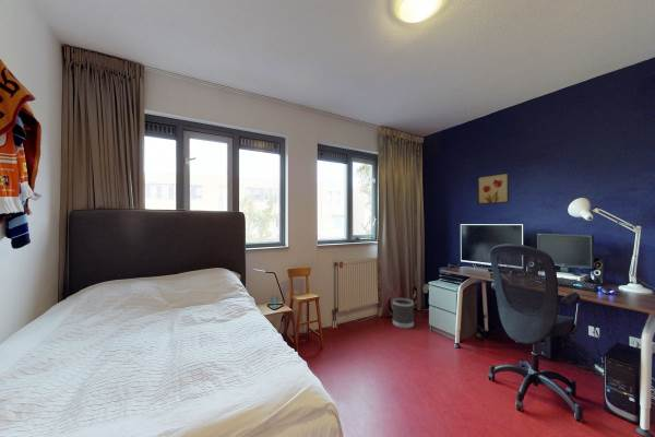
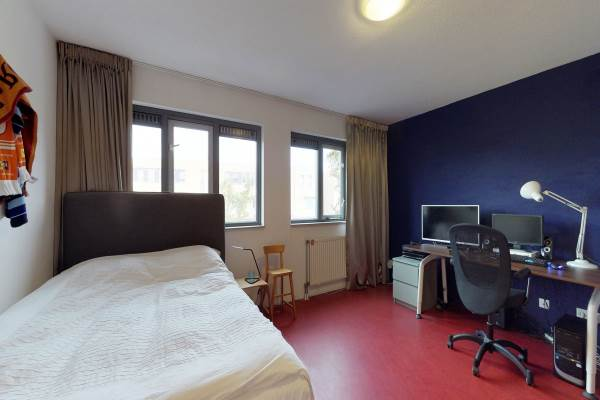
- wastebasket (403, 312)
- wall art (492, 189)
